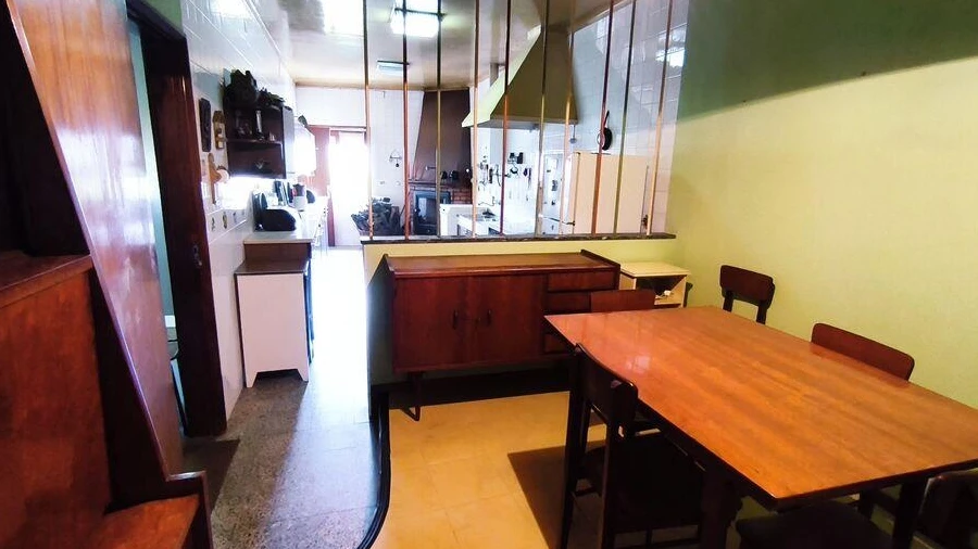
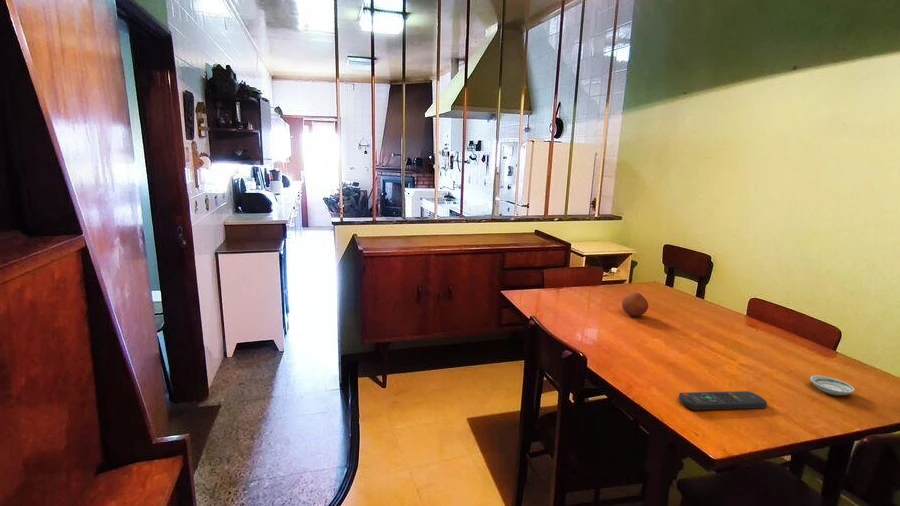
+ fruit (634, 303)
+ remote control (722, 400)
+ saucer (831, 387)
